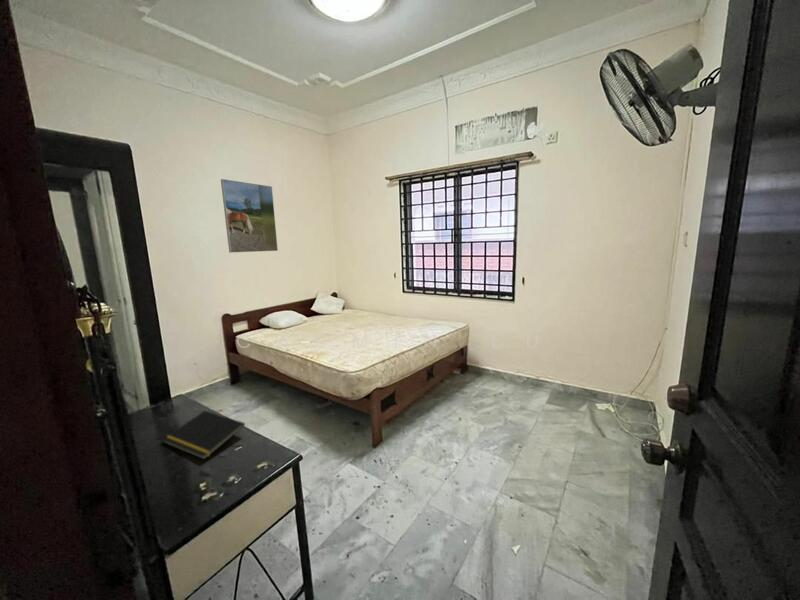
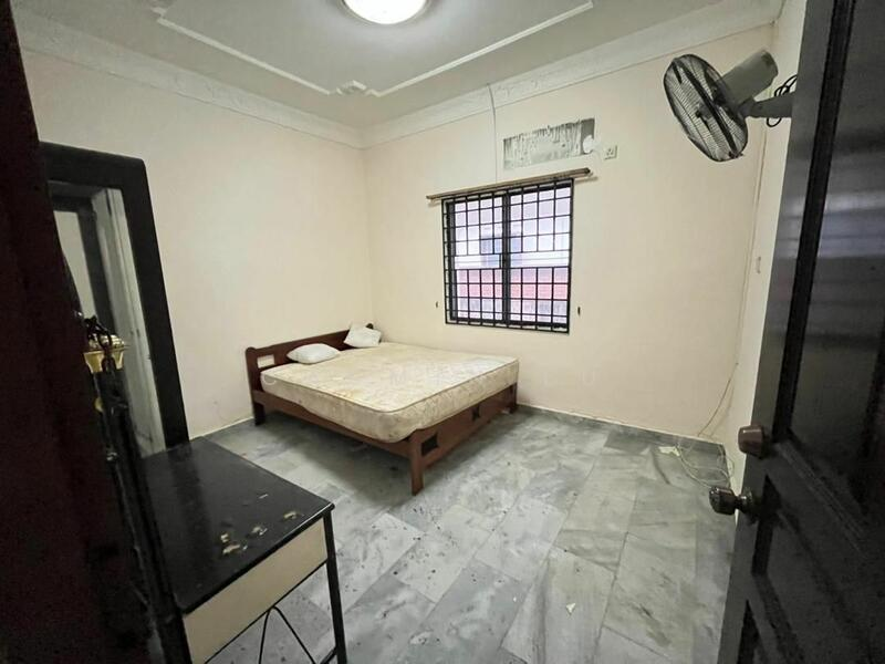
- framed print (251, 218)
- notepad (204, 432)
